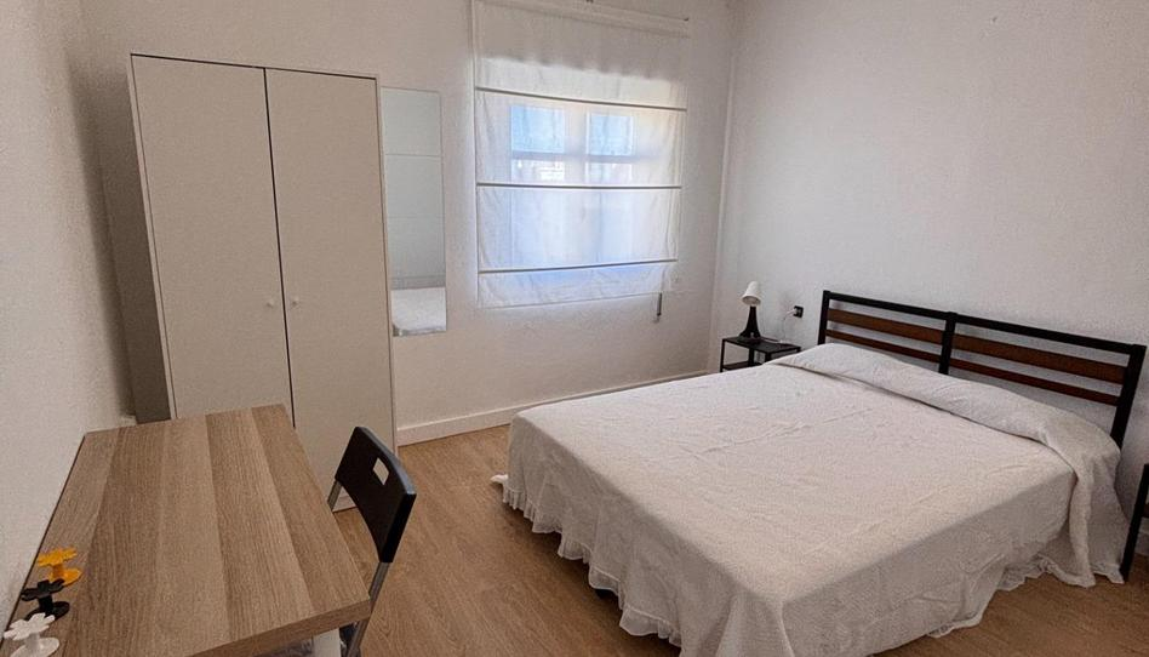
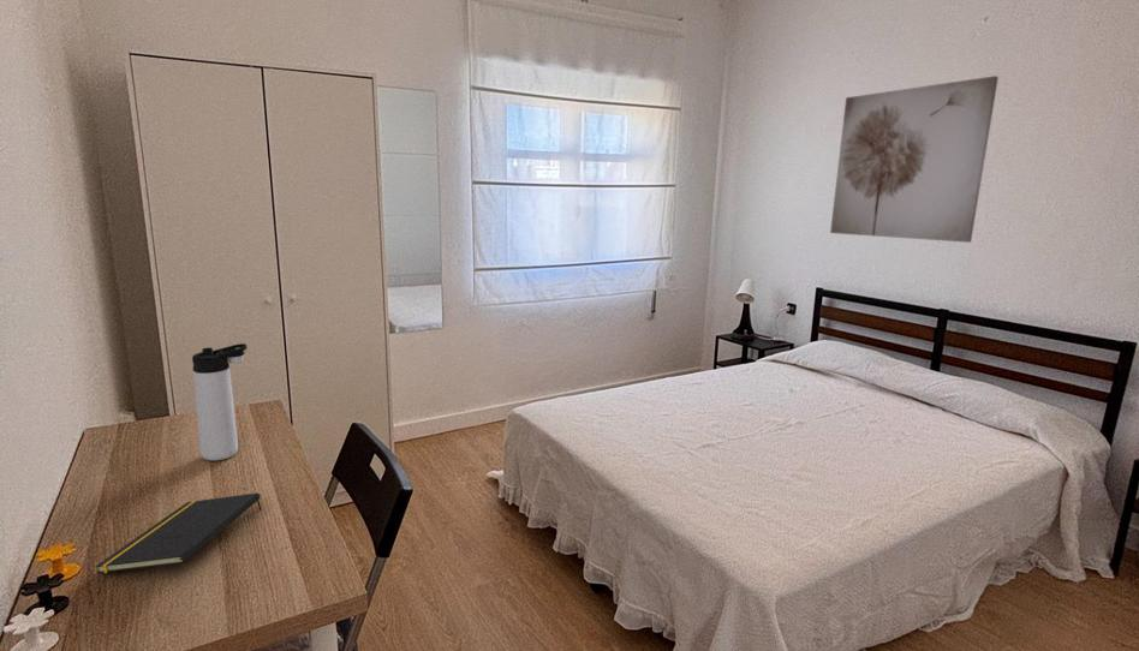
+ notepad (185, 528)
+ wall art (904, 165)
+ thermos bottle (223, 400)
